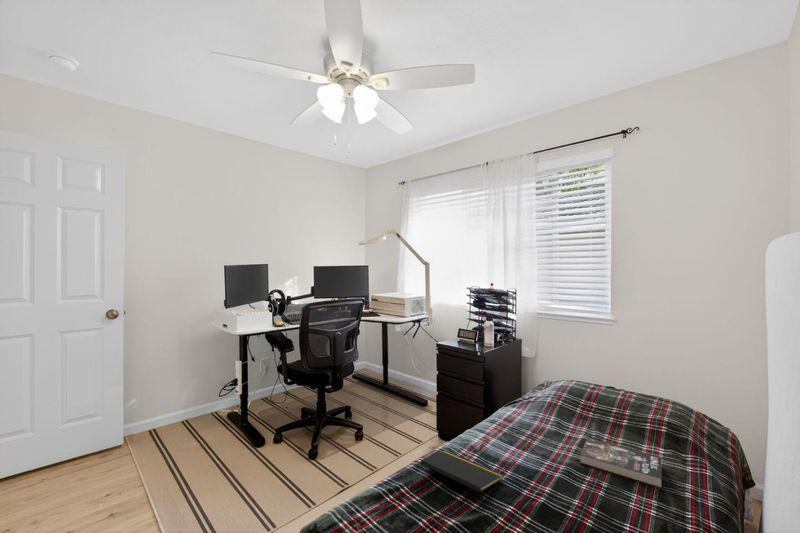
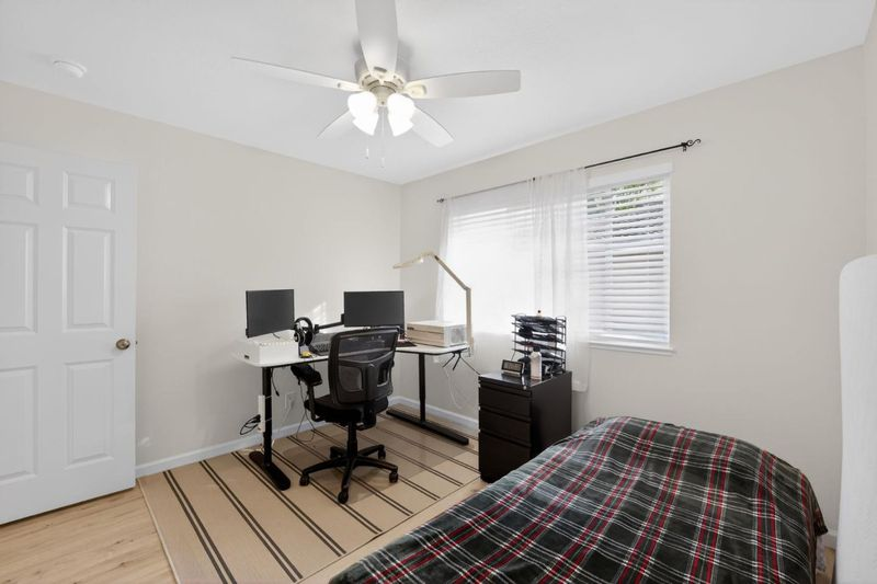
- notepad (461, 469)
- book (620, 460)
